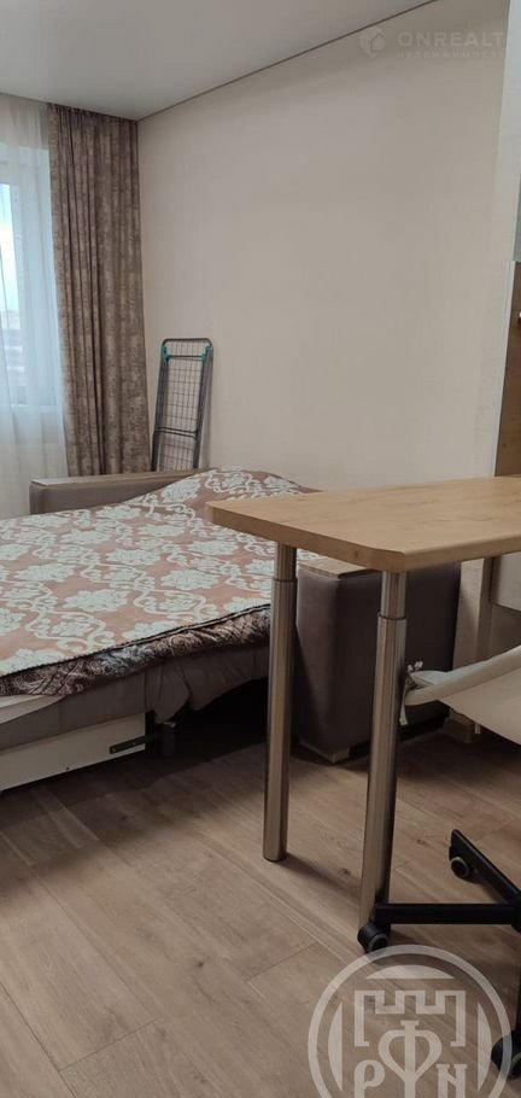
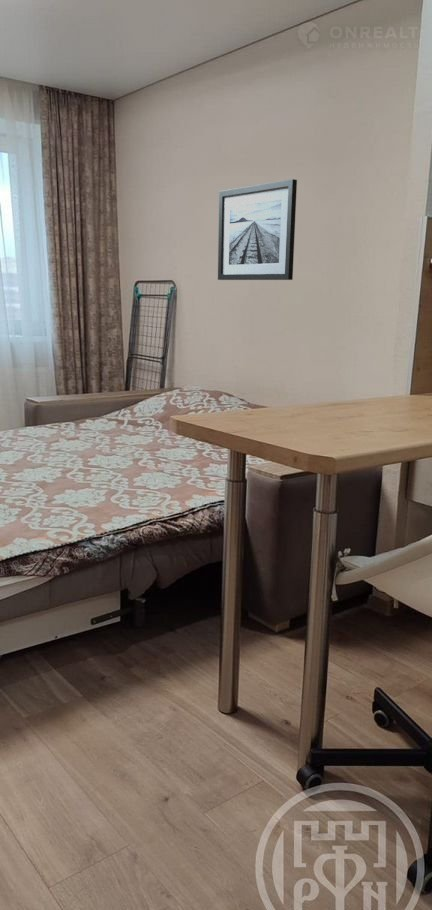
+ wall art (254, 233)
